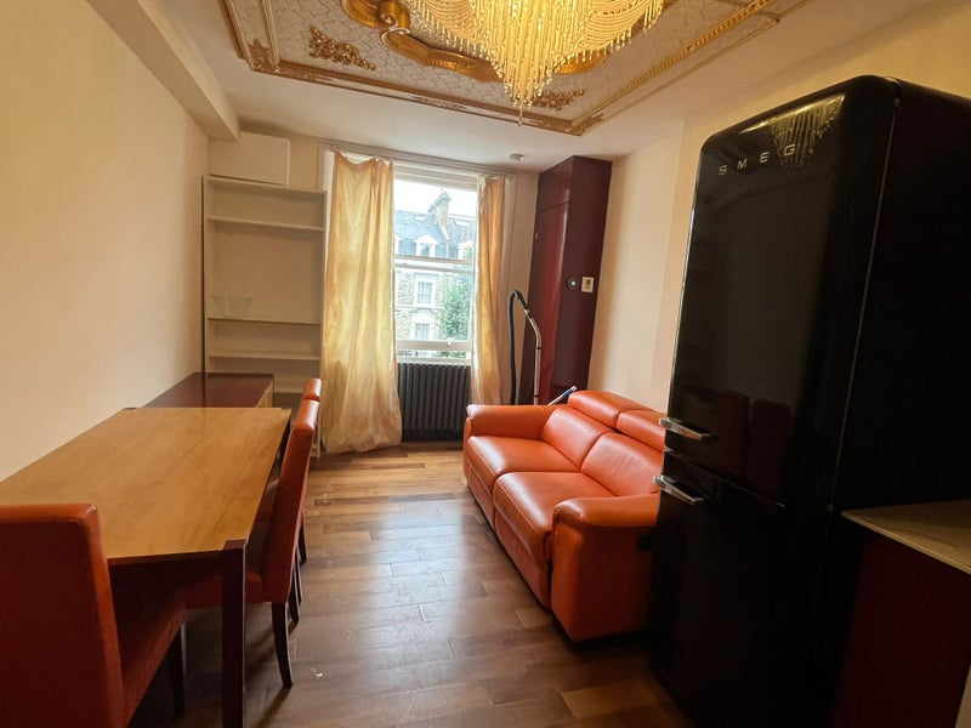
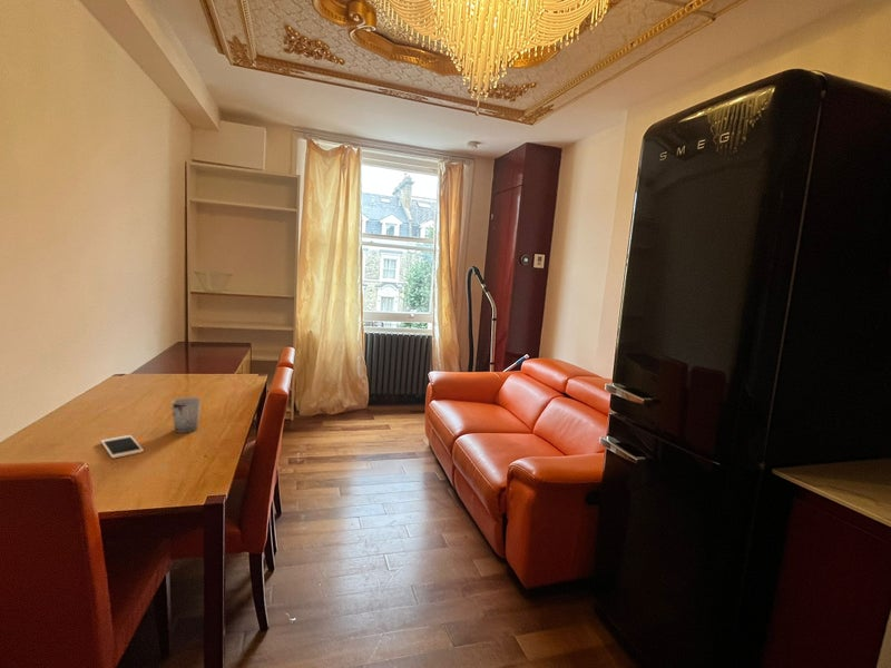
+ cell phone (121, 445)
+ cup (186, 416)
